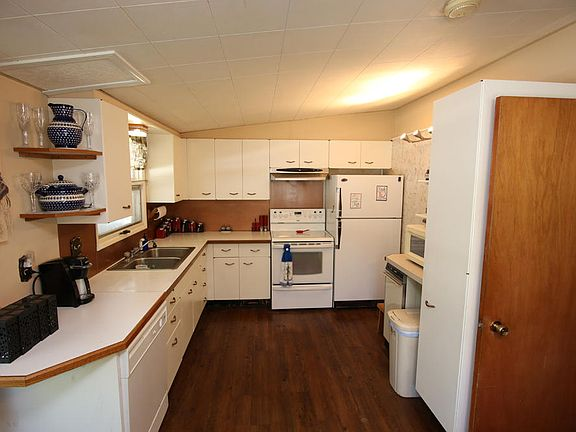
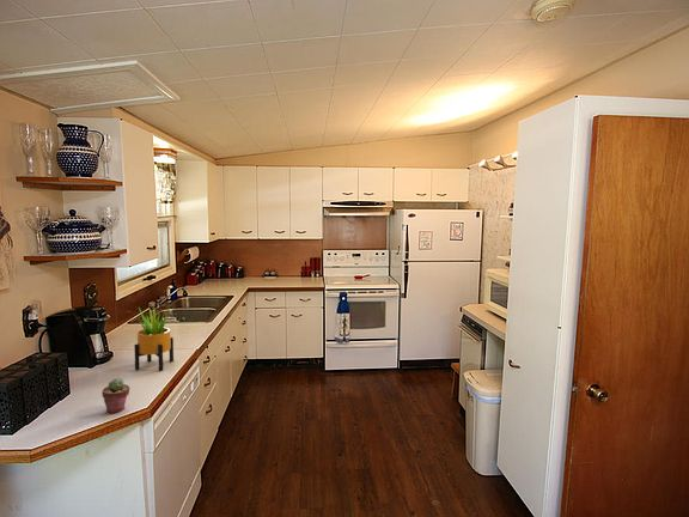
+ potted plant (153, 335)
+ potted succulent (116, 394)
